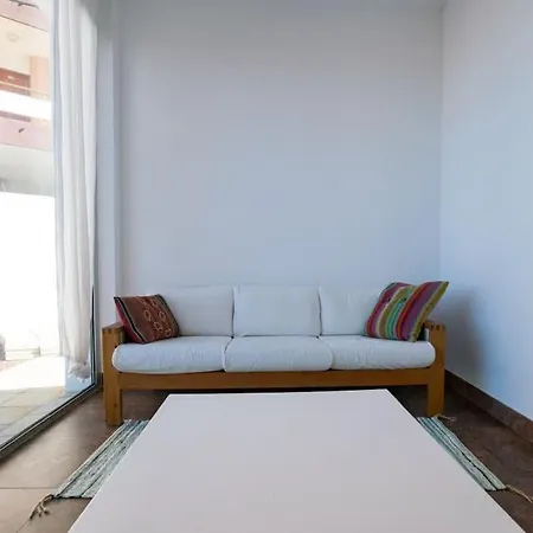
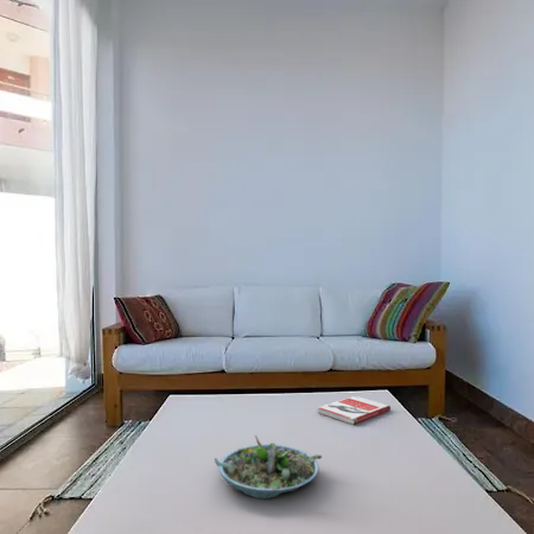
+ succulent planter (268, 457)
+ book (354, 408)
